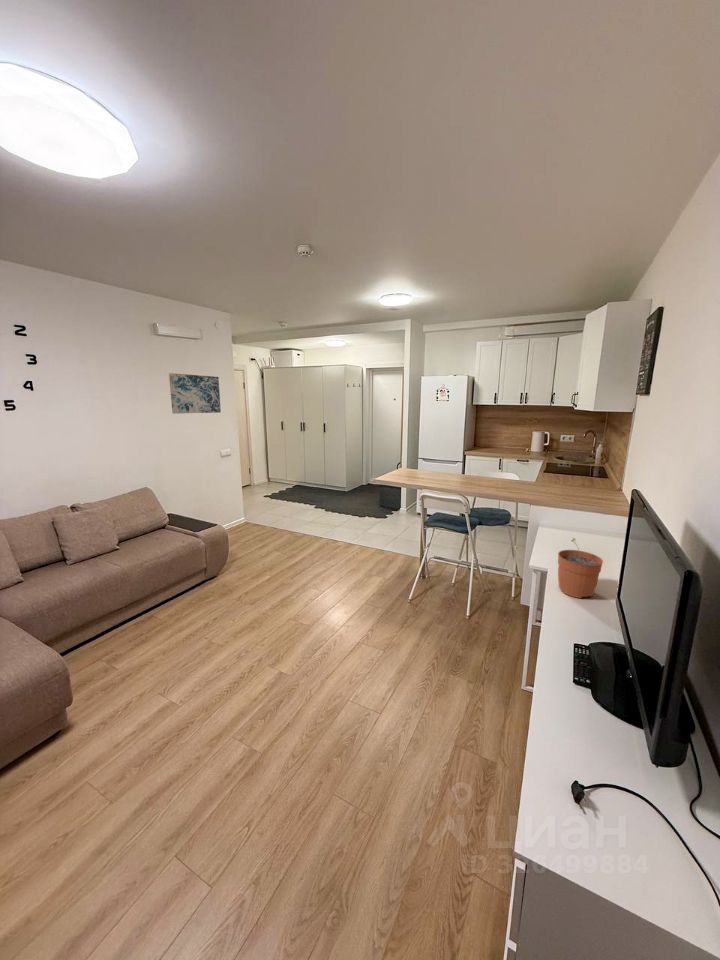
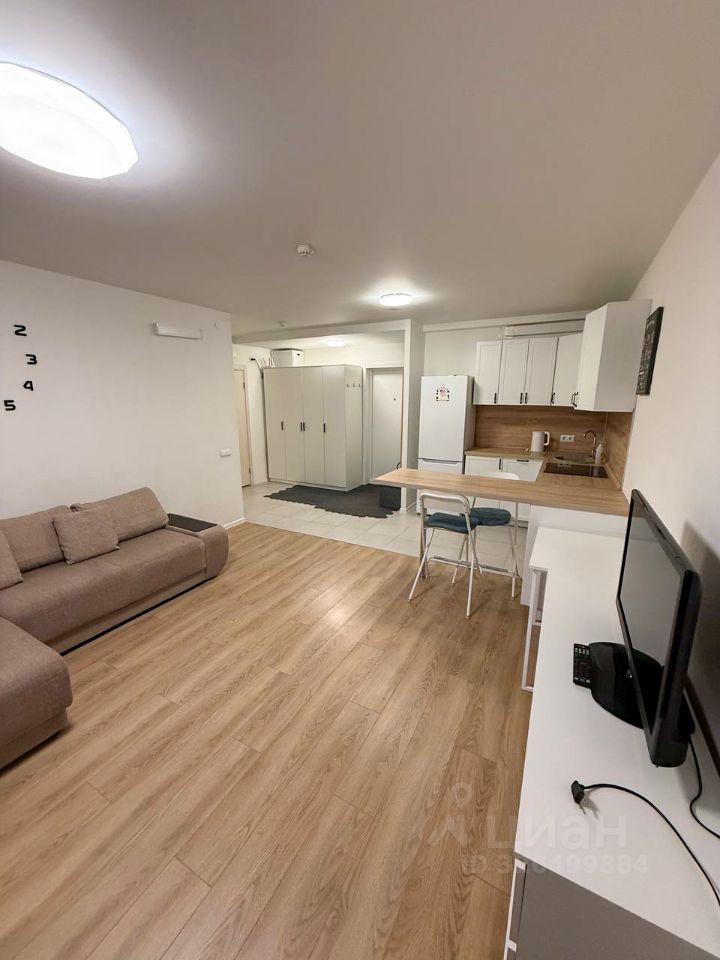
- wall art (196, 394)
- plant pot (578, 565)
